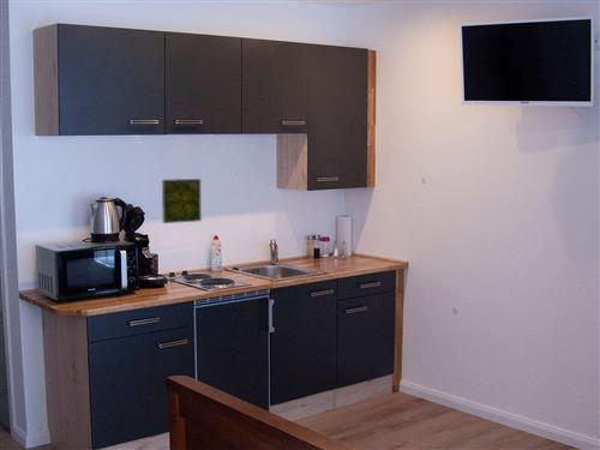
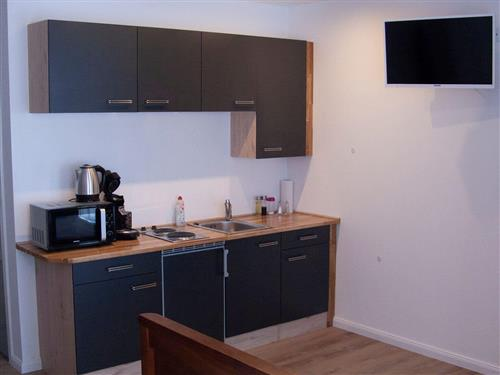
- decorative tile (181, 200)
